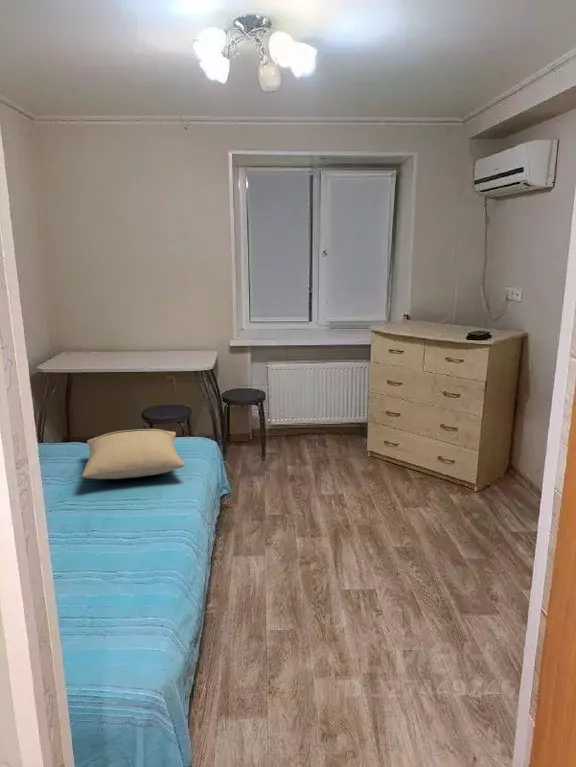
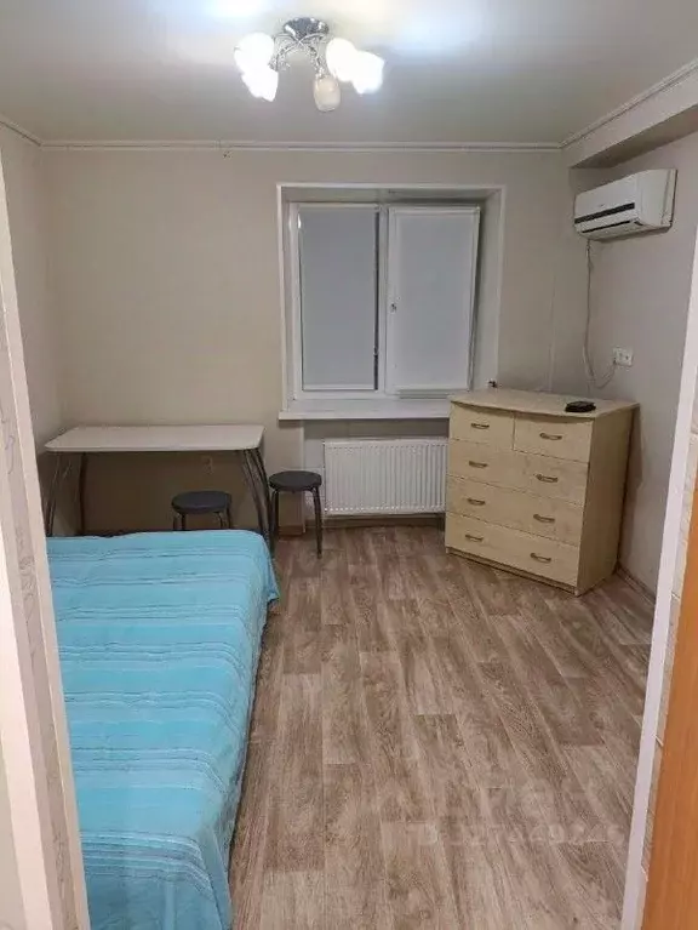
- pillow (133, 452)
